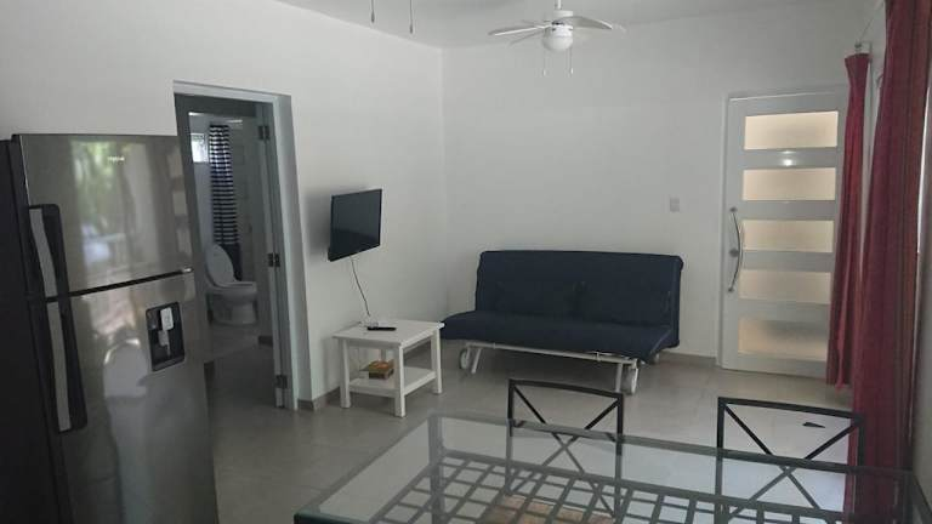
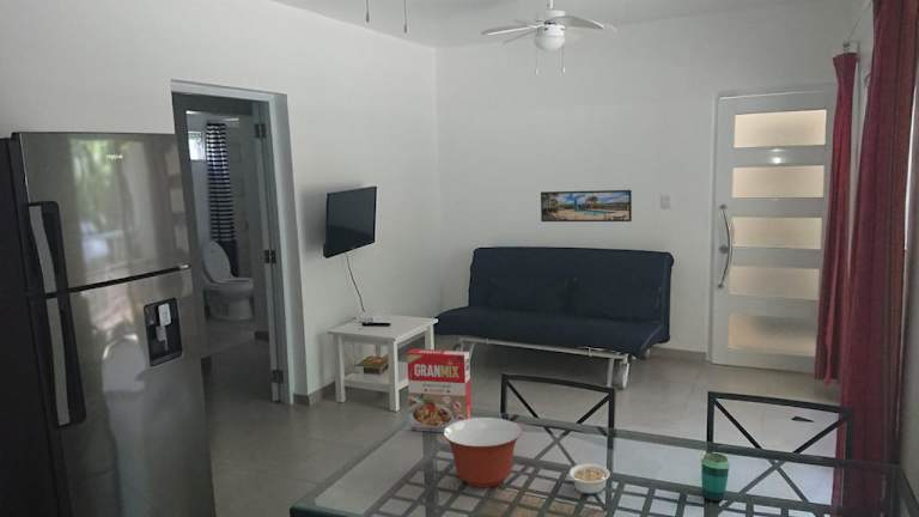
+ cup (714, 476)
+ mixing bowl (482, 455)
+ cereal box (439, 390)
+ legume (589, 479)
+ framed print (584, 206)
